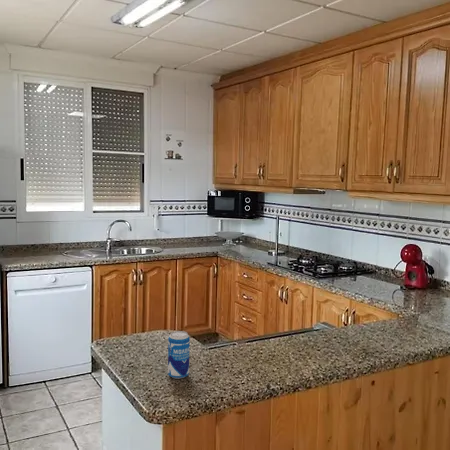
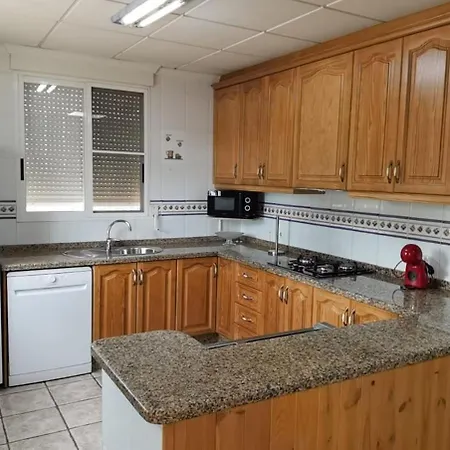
- beverage can (178, 354)
